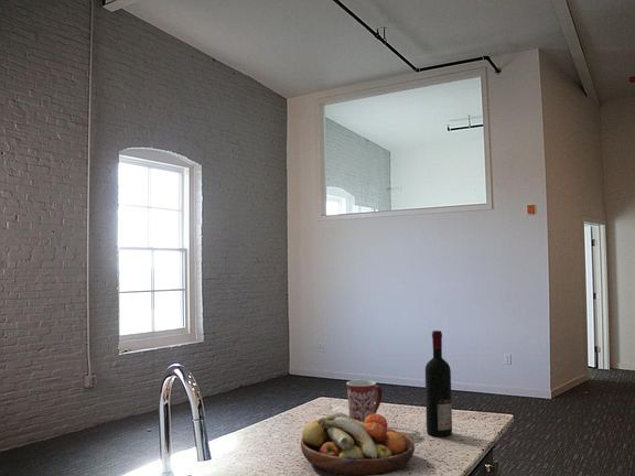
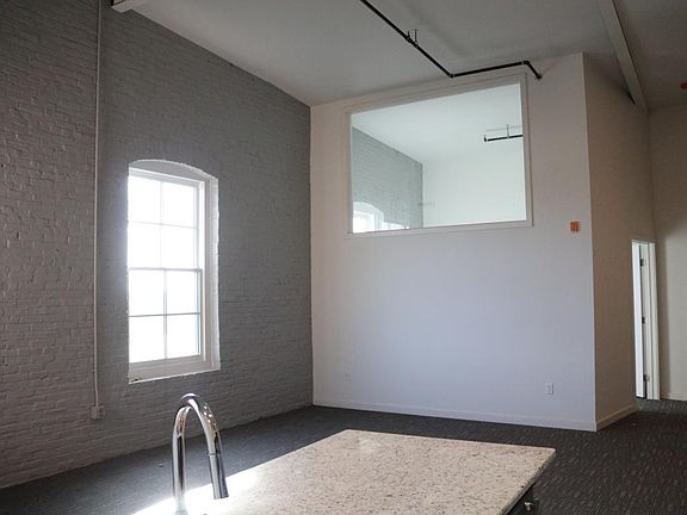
- fruit bowl (357, 436)
- mug (366, 403)
- alcohol (438, 381)
